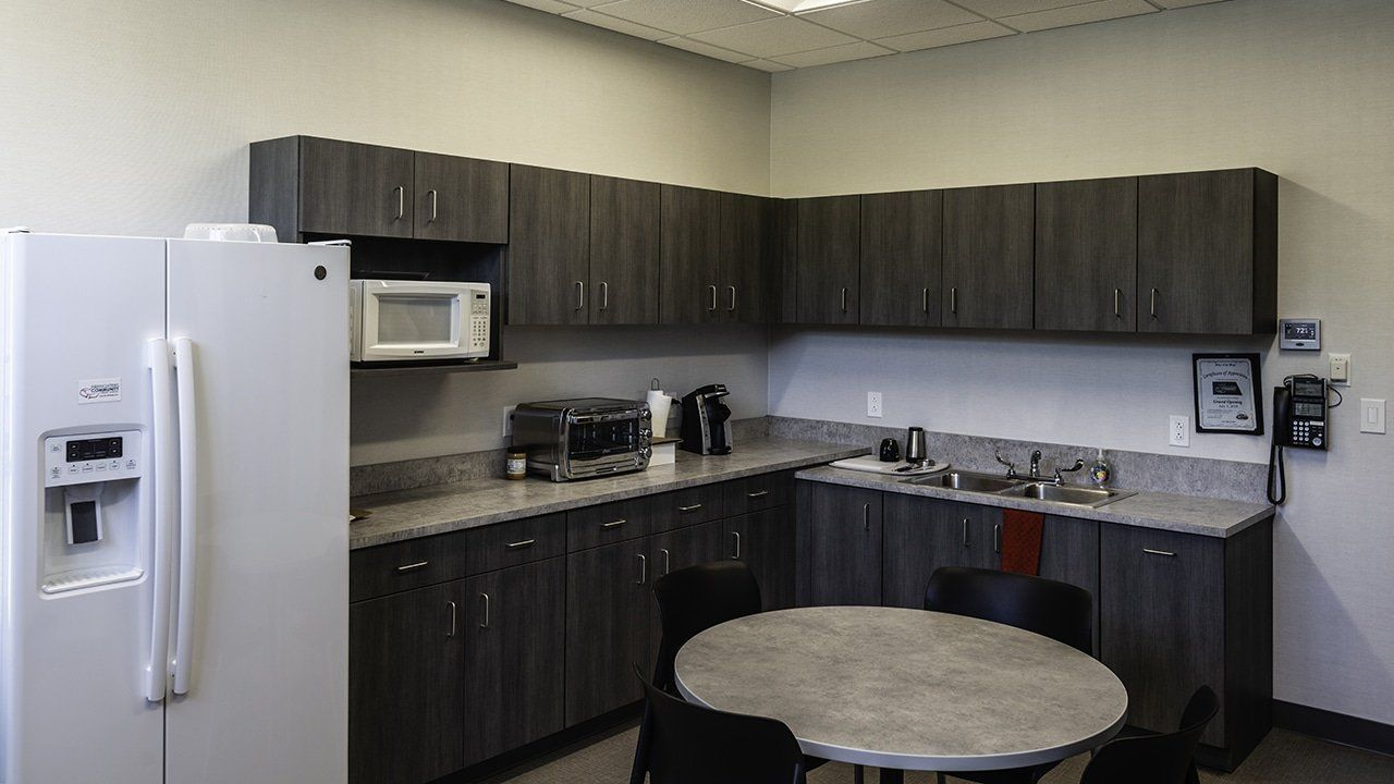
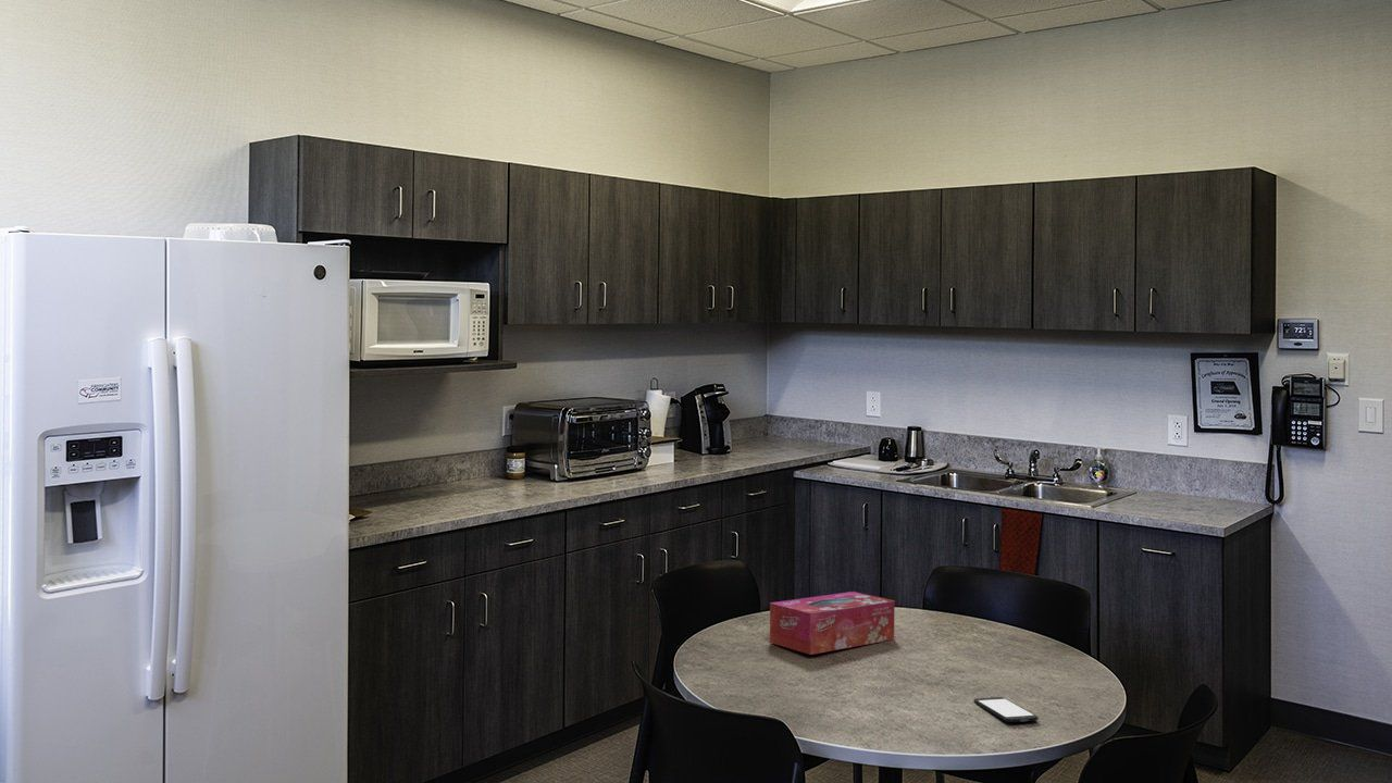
+ smartphone (1005, 709)
+ tissue box (832, 621)
